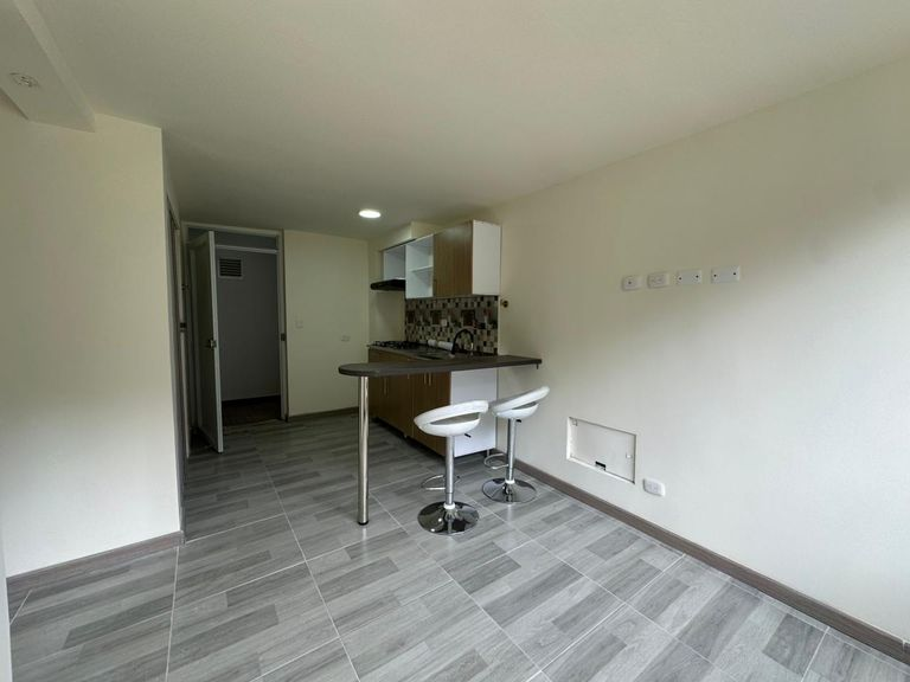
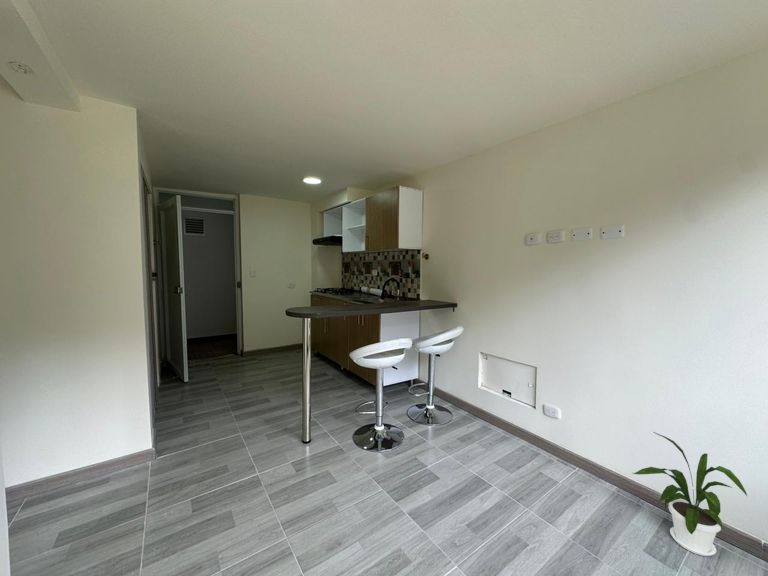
+ house plant (689, 496)
